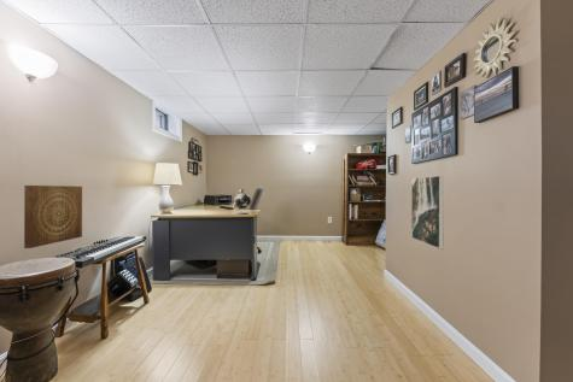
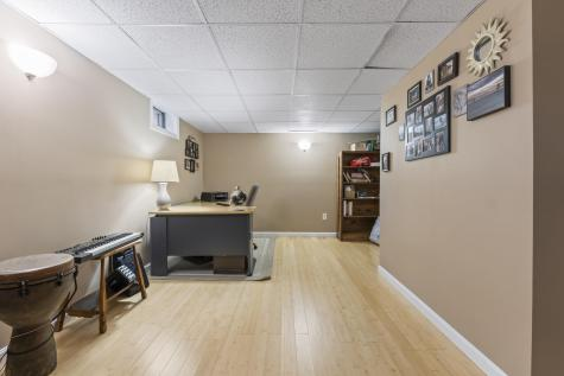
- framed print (426, 210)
- wall art (55, 213)
